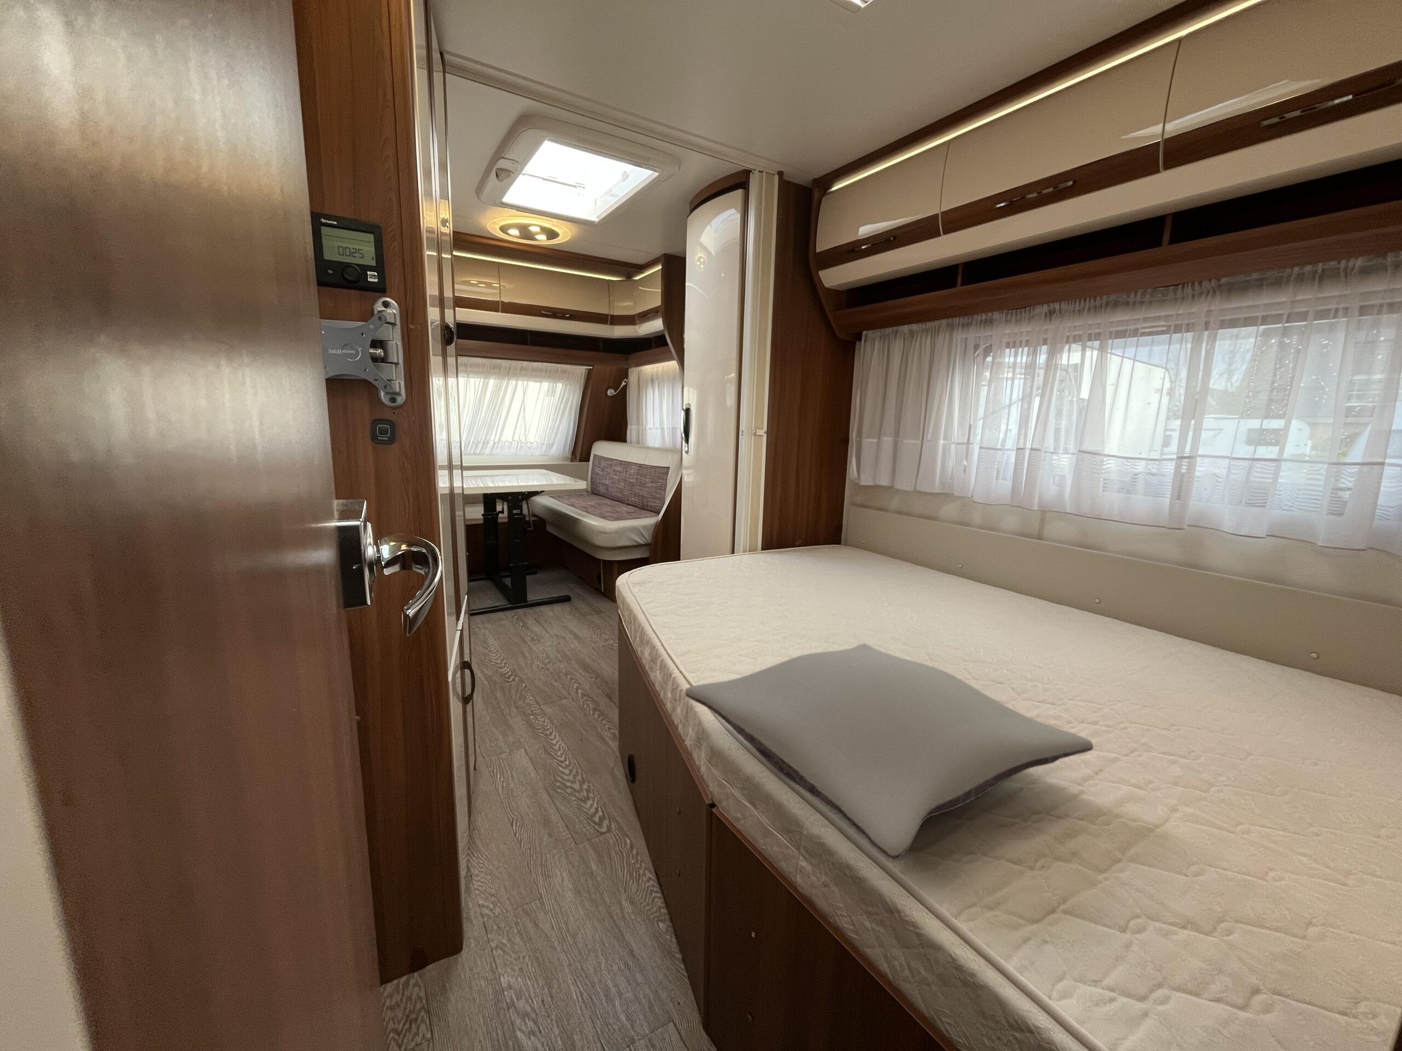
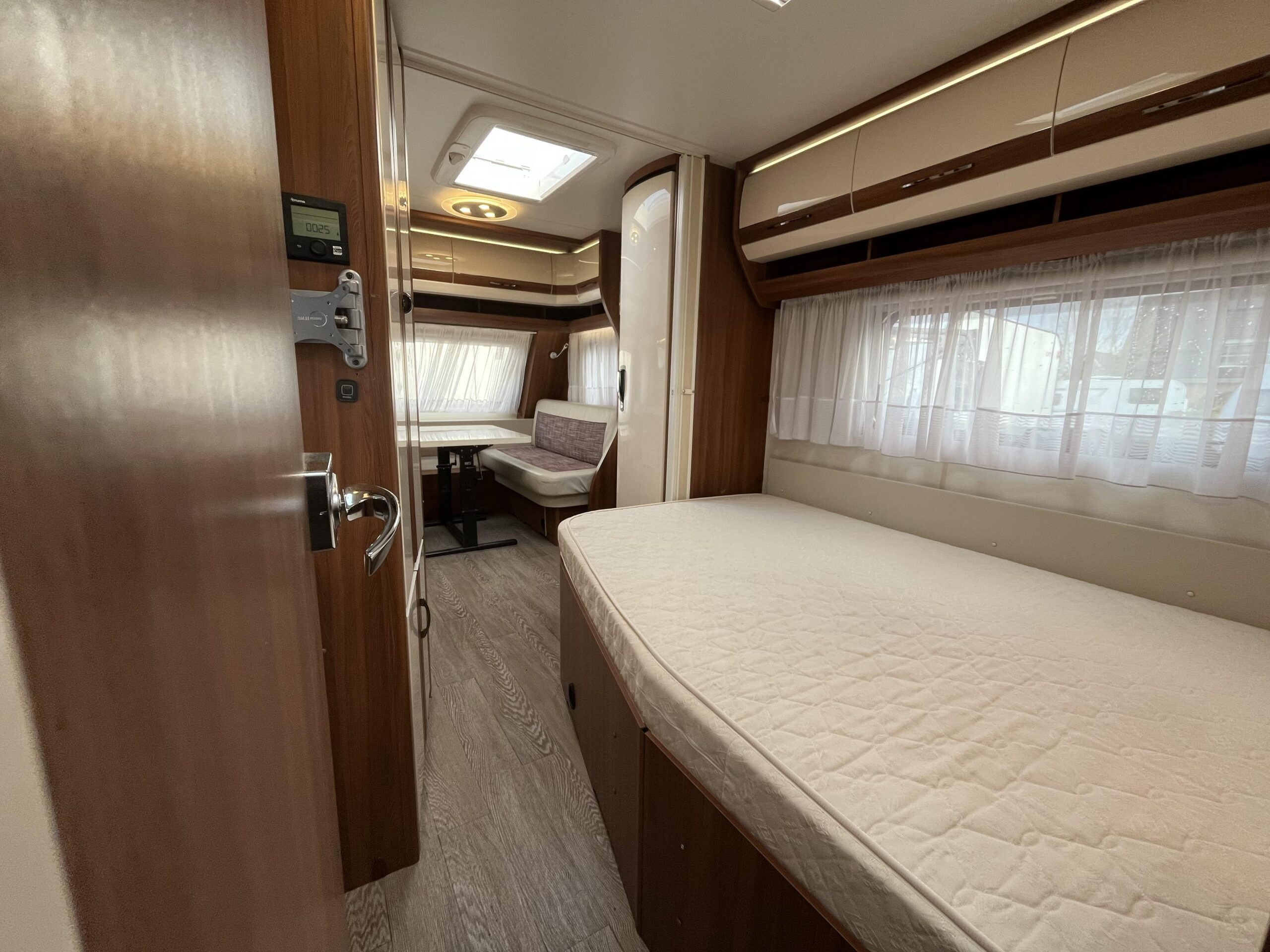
- pillow (873, 716)
